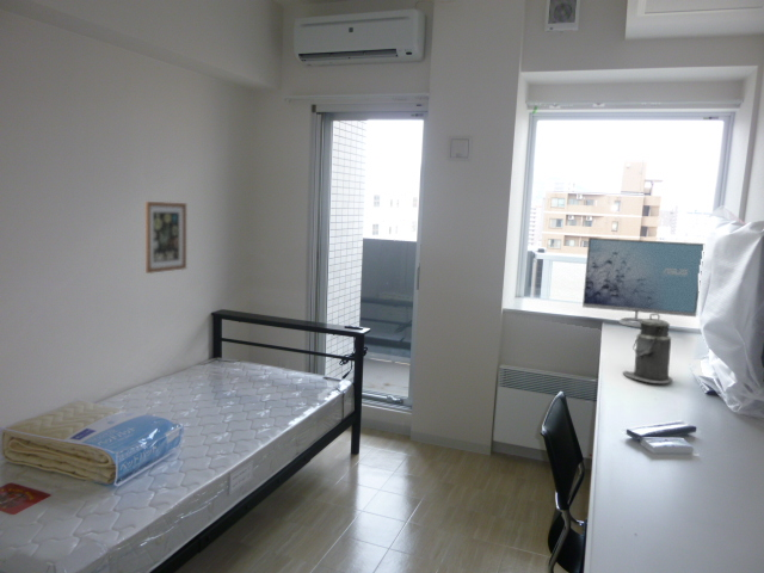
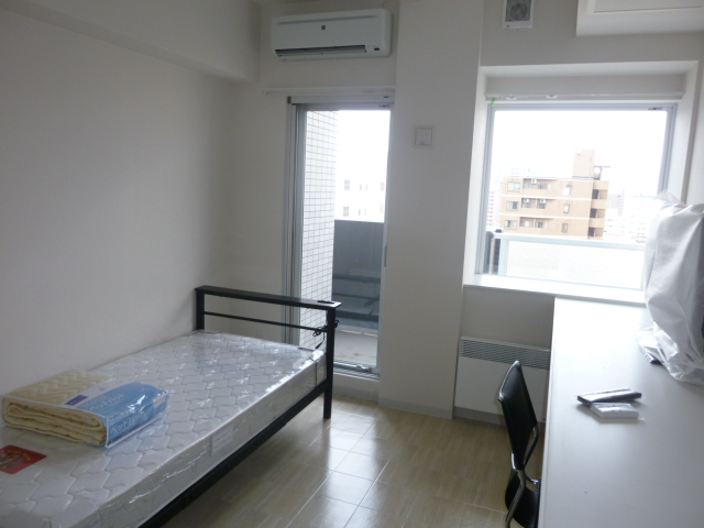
- monitor (642, 282)
- canister (651, 345)
- wall art (166, 236)
